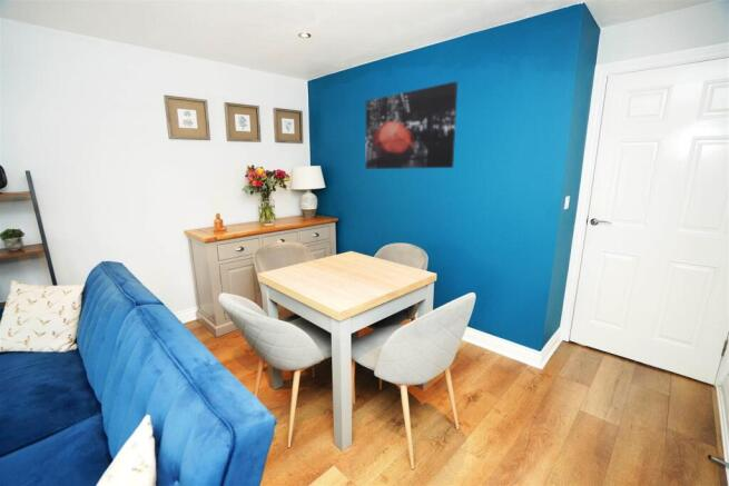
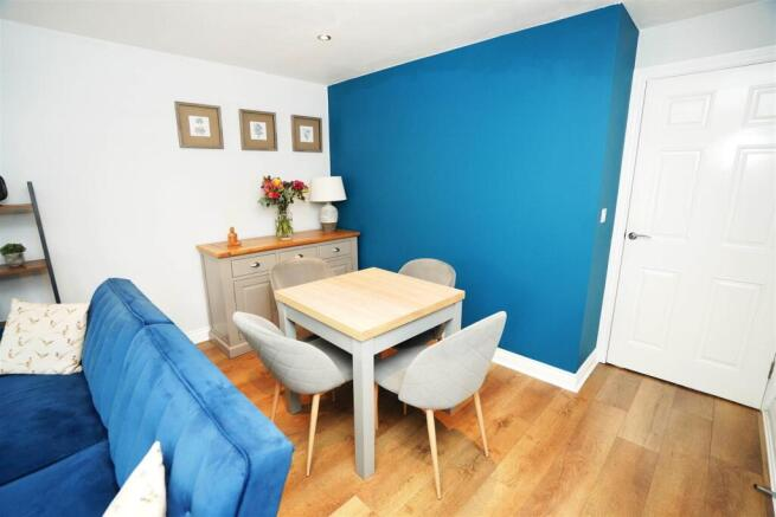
- wall art (405, 131)
